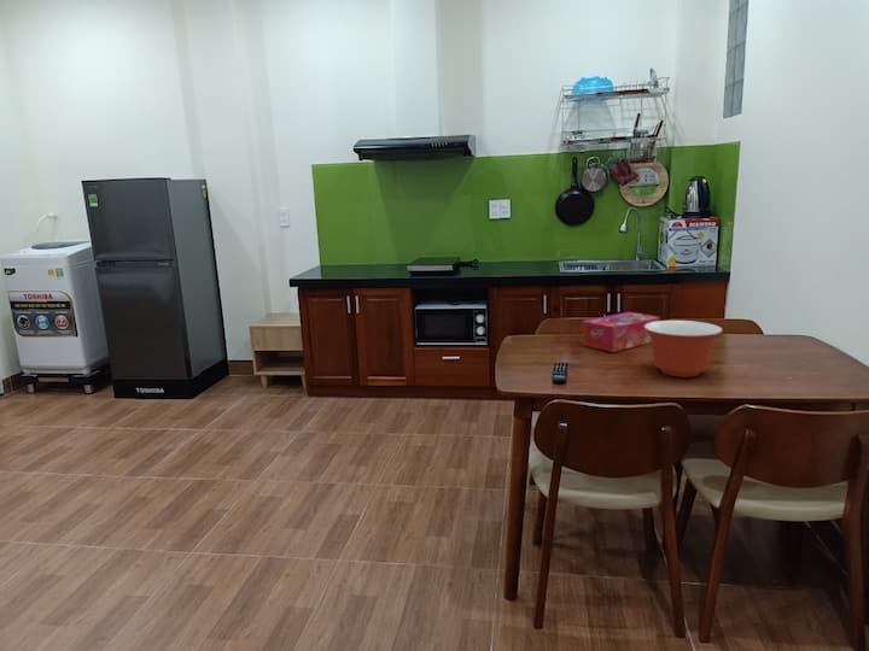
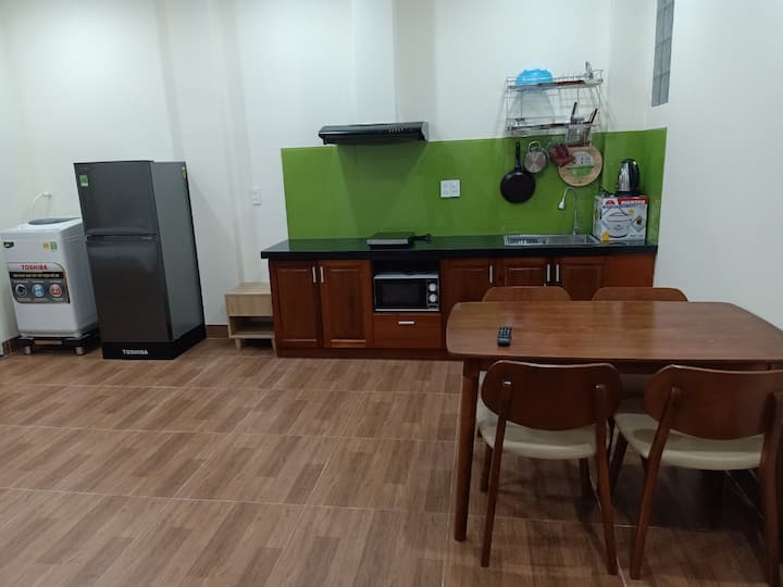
- tissue box (620, 330)
- mixing bowl (681, 350)
